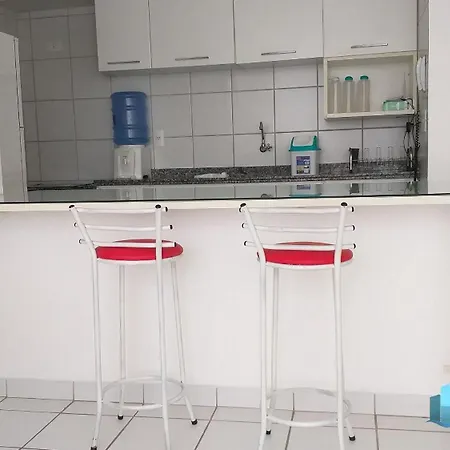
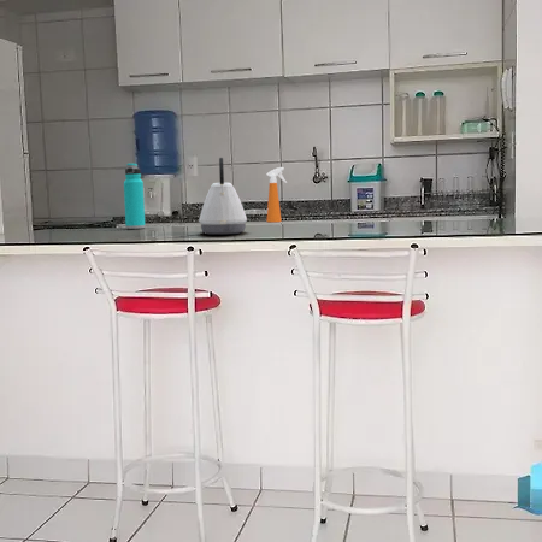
+ water bottle (134, 195)
+ kettle (222, 195)
+ spray bottle (276, 194)
